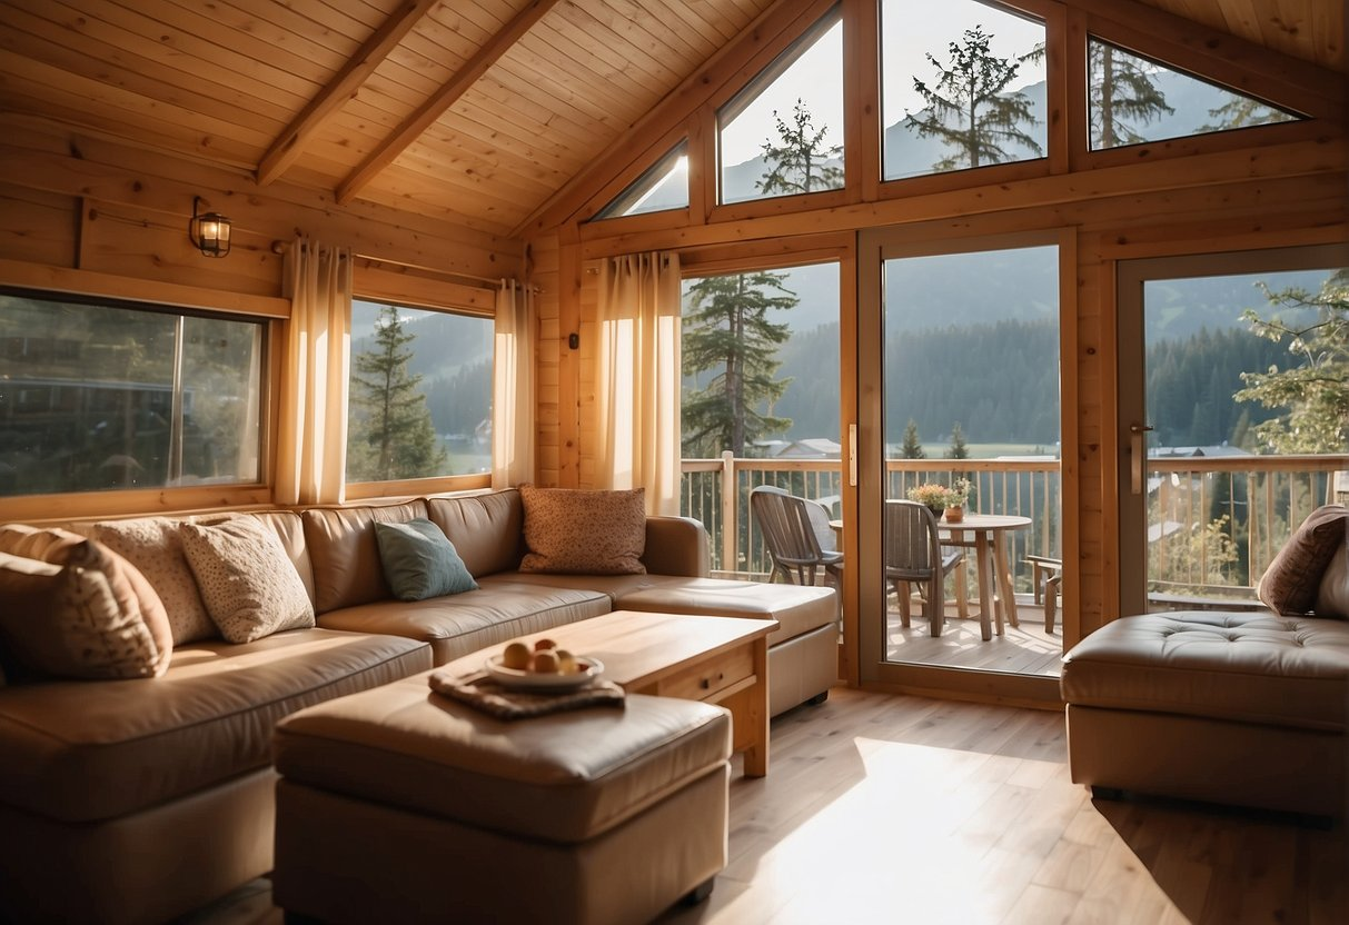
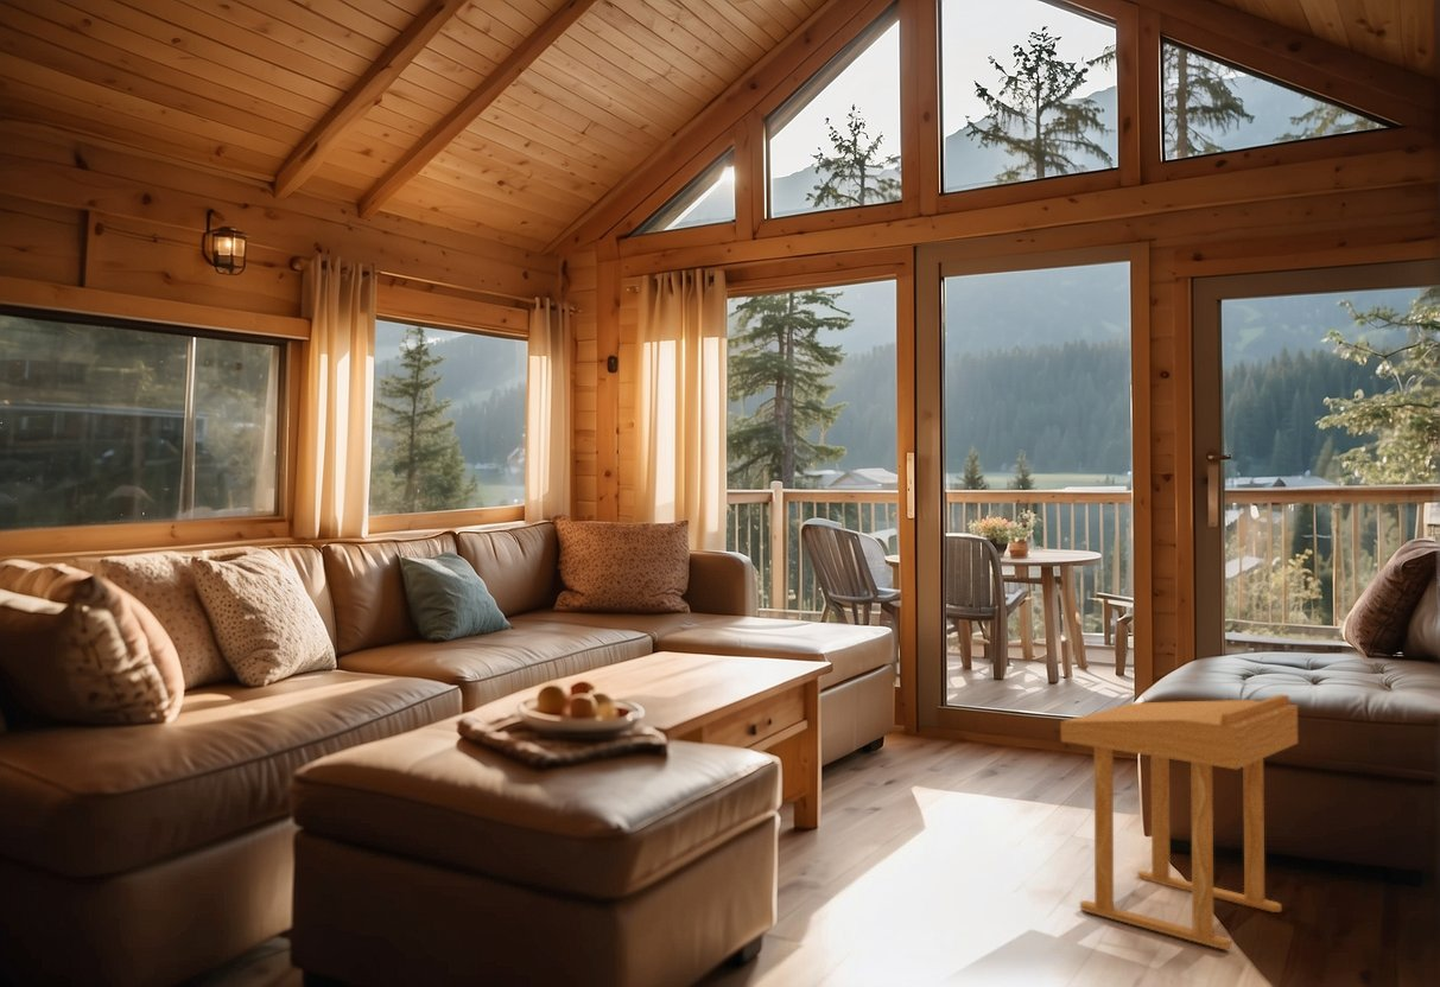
+ side table (1168, 801)
